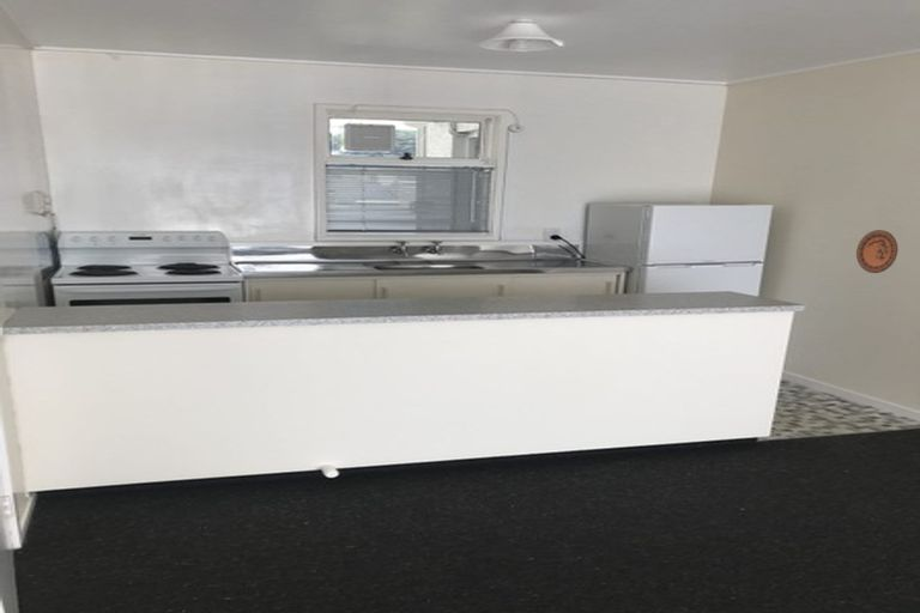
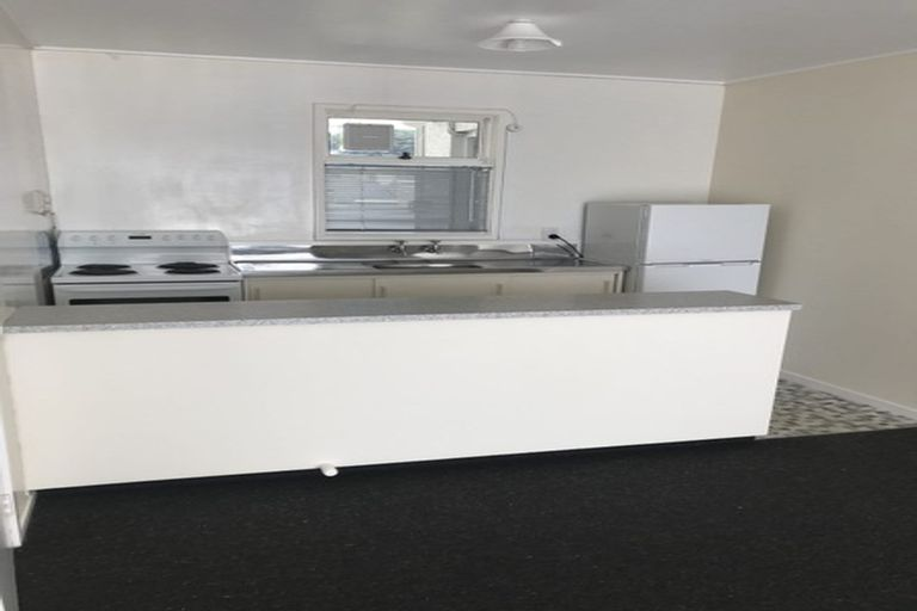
- decorative plate (877, 251)
